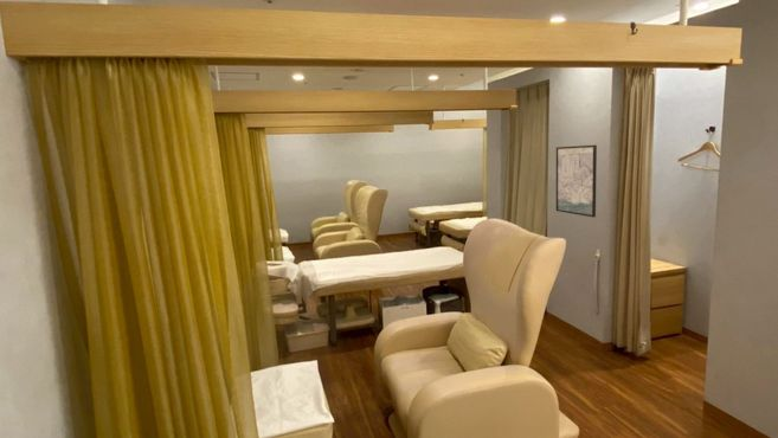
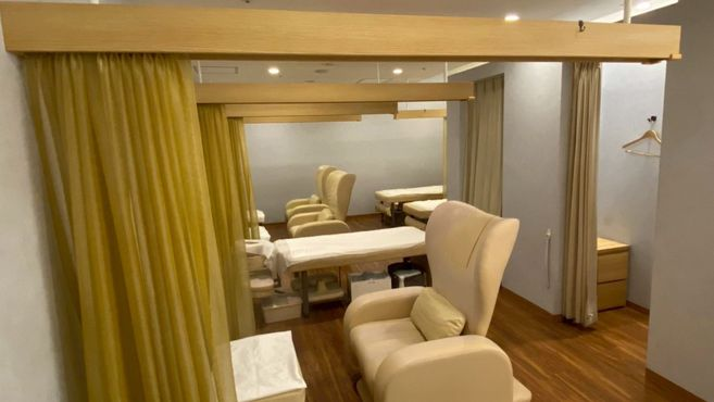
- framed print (574, 180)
